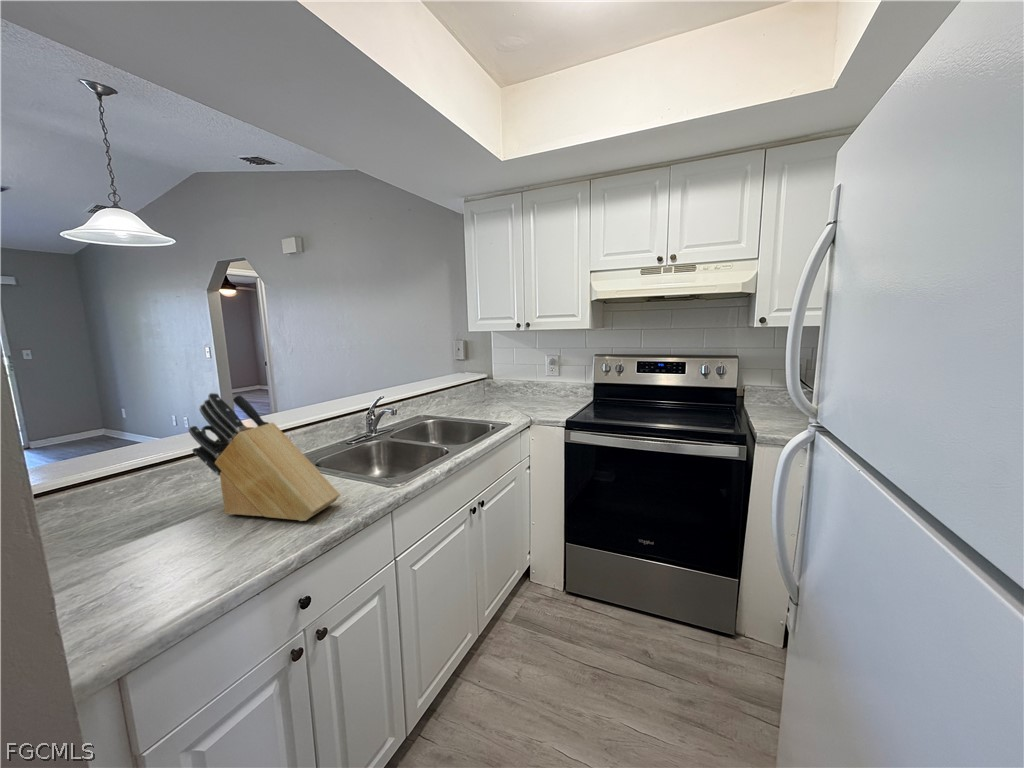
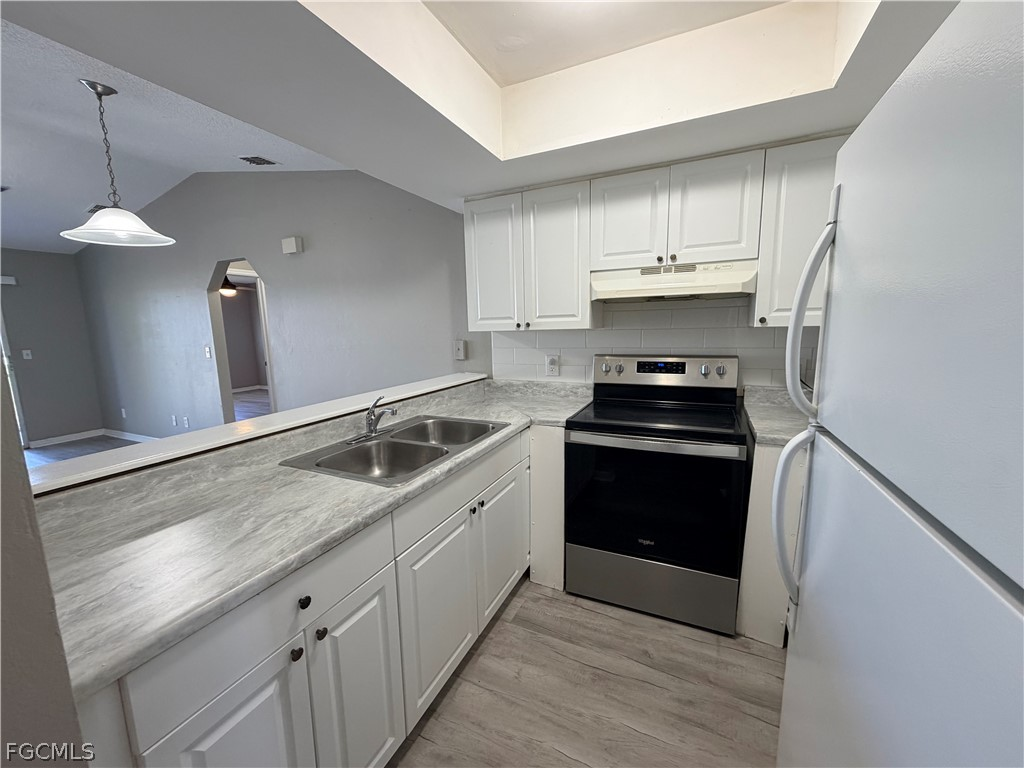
- knife block (263, 451)
